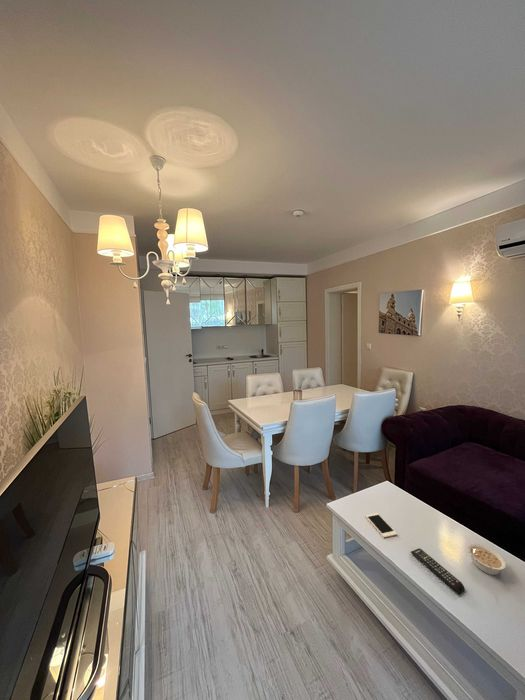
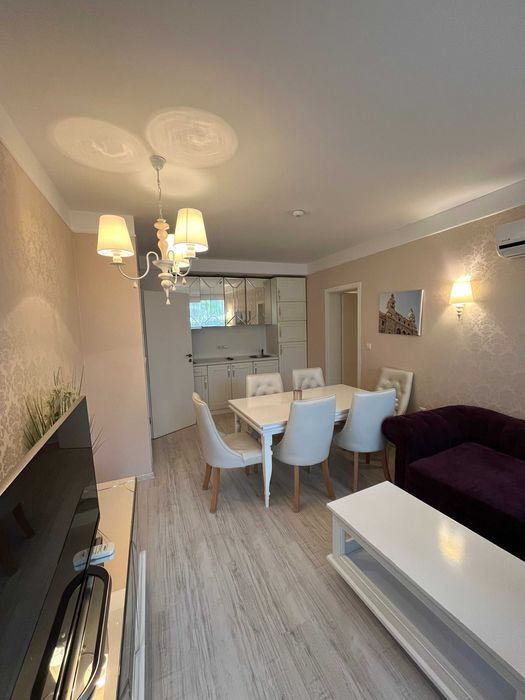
- remote control (435, 568)
- cell phone (380, 524)
- legume (486, 560)
